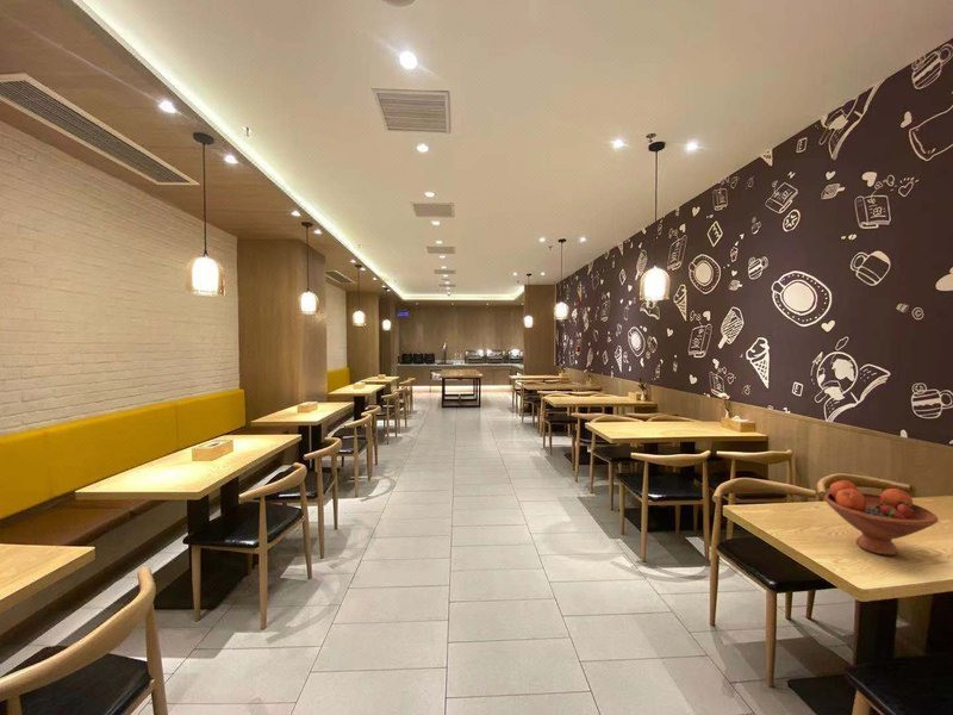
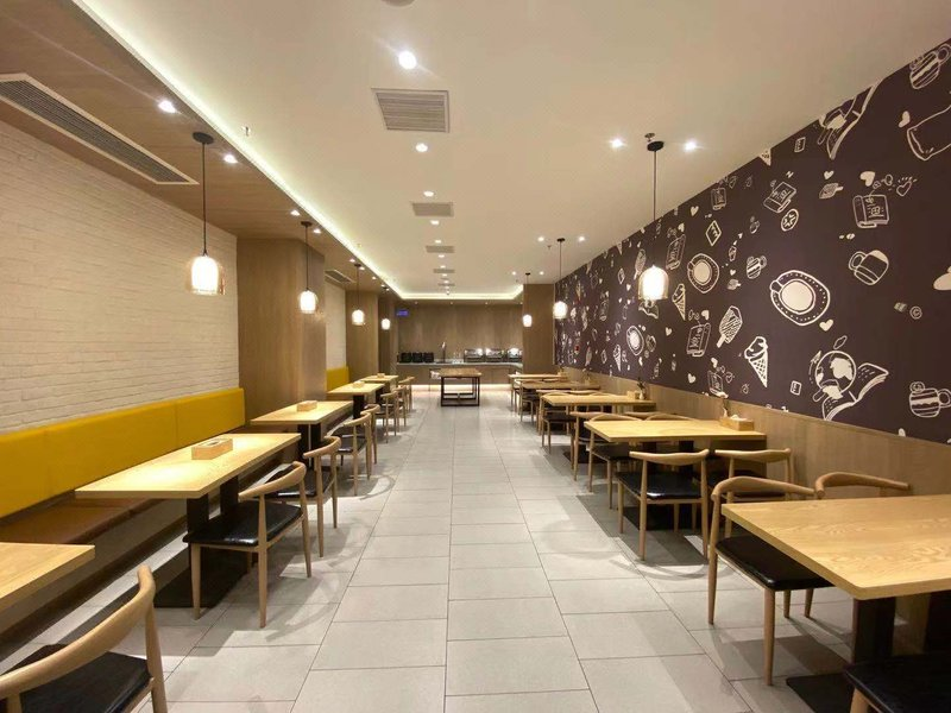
- fruit bowl (877, 518)
